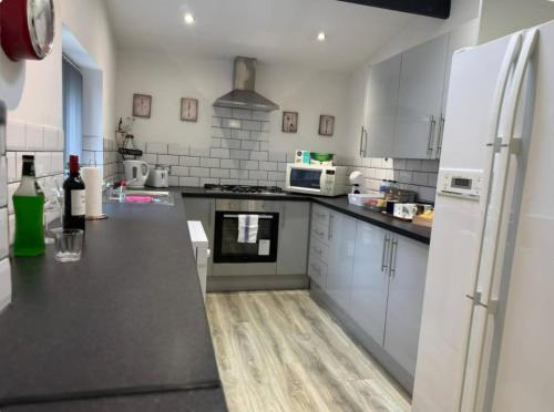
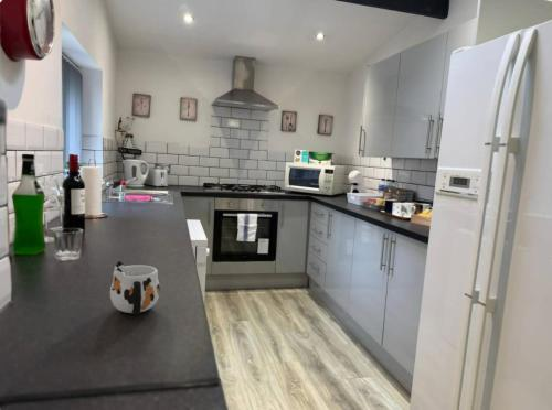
+ mug (136, 288)
